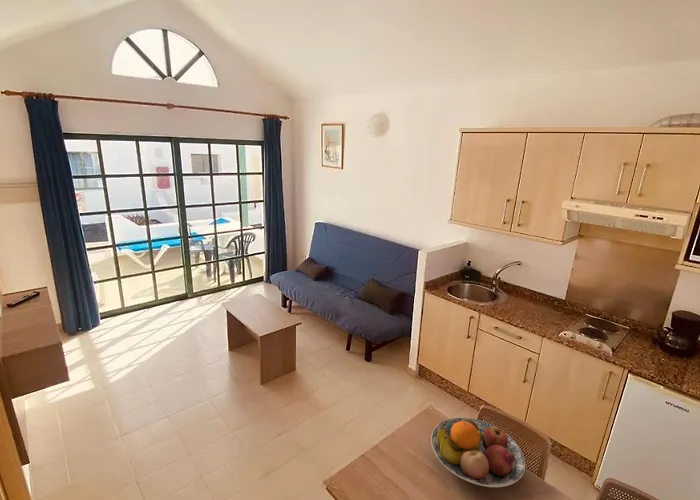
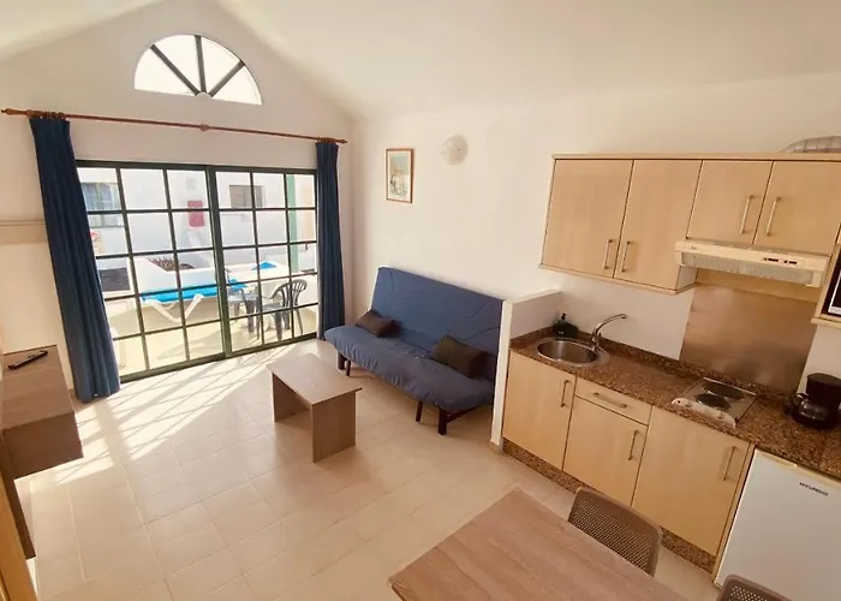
- fruit bowl (476, 444)
